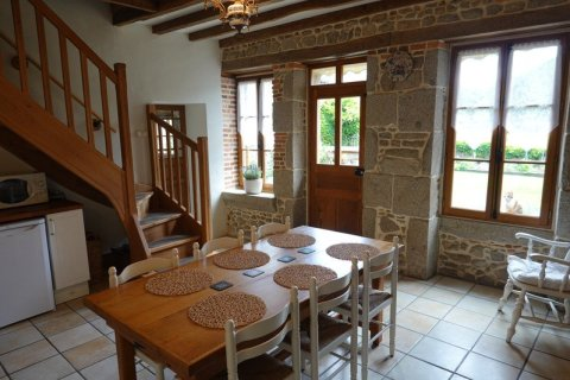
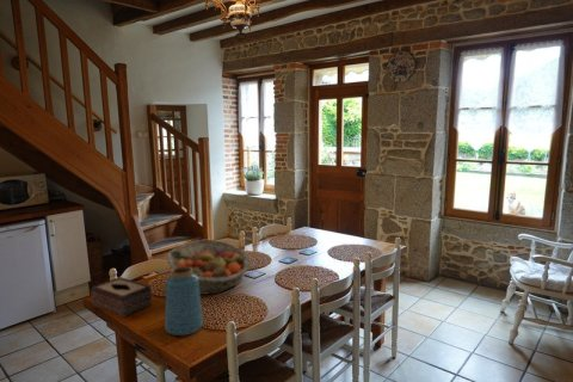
+ fruit basket (209, 265)
+ vase (183, 298)
+ tissue box (121, 295)
